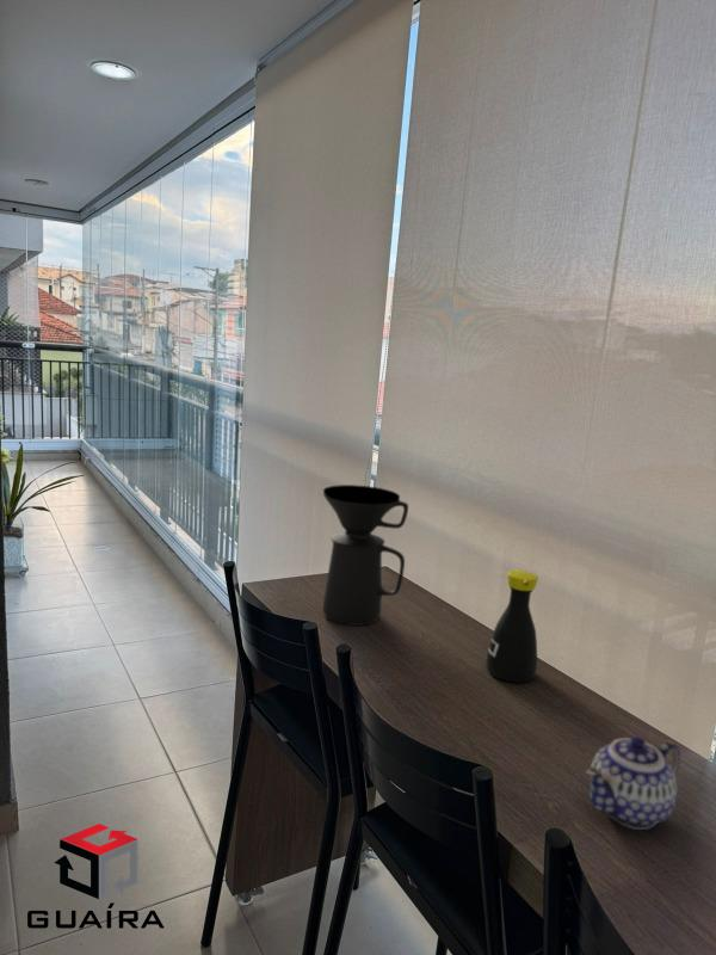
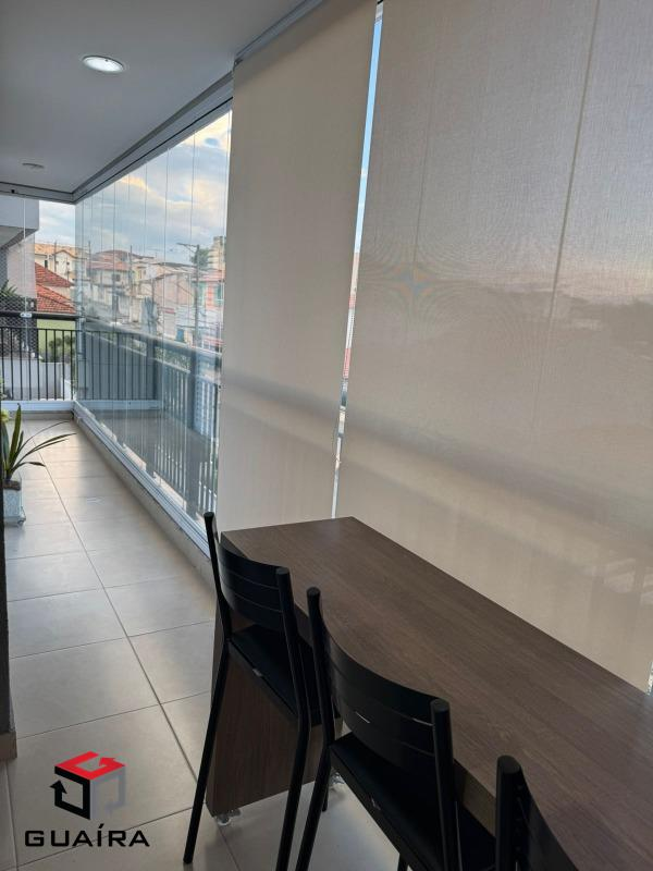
- coffee maker (356, 554)
- teapot (632, 775)
- bottle (516, 623)
